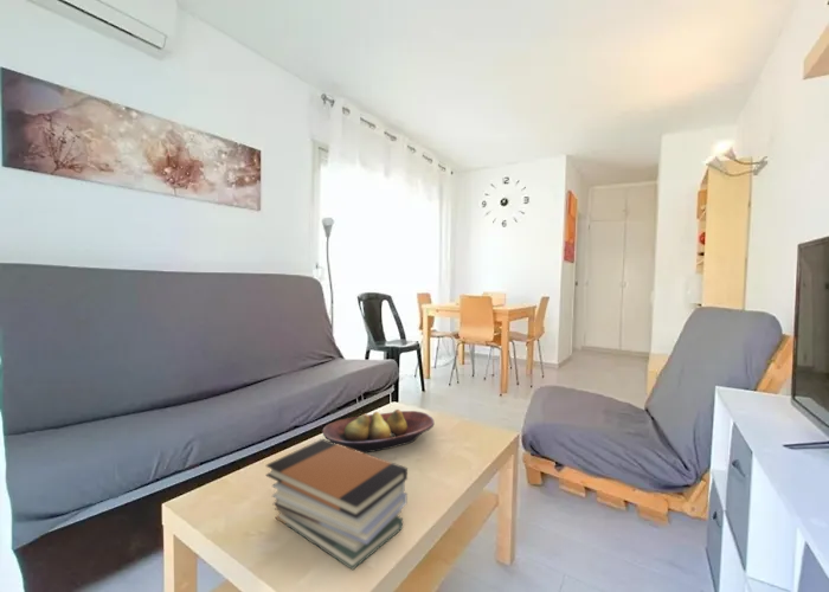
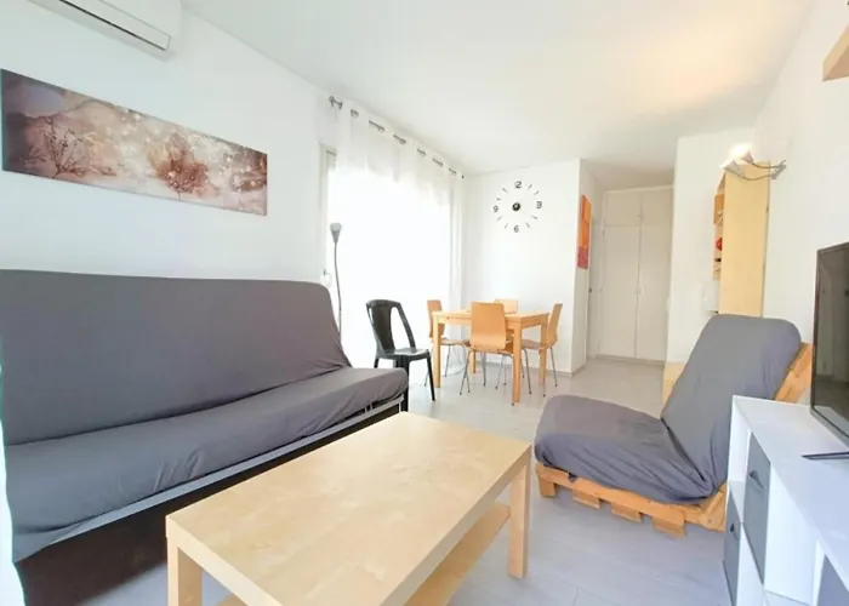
- fruit bowl (380, 426)
- book stack (338, 495)
